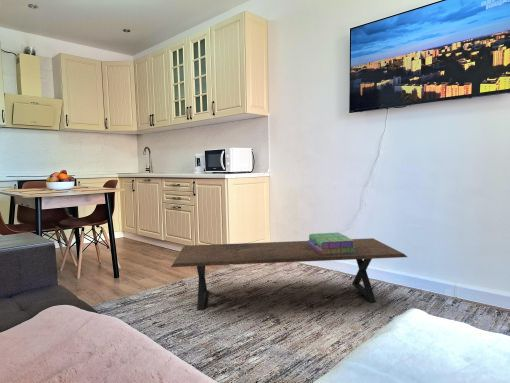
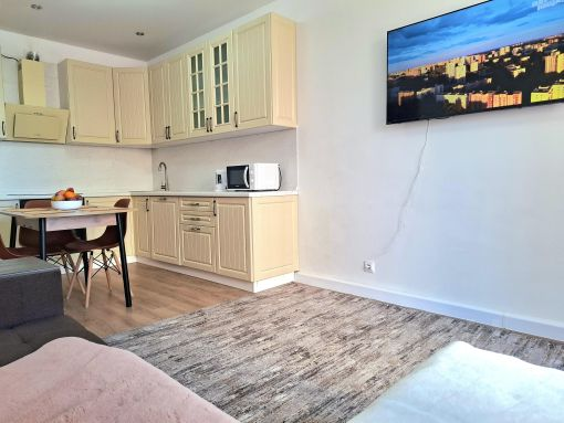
- coffee table (282, 262)
- stack of books (330, 242)
